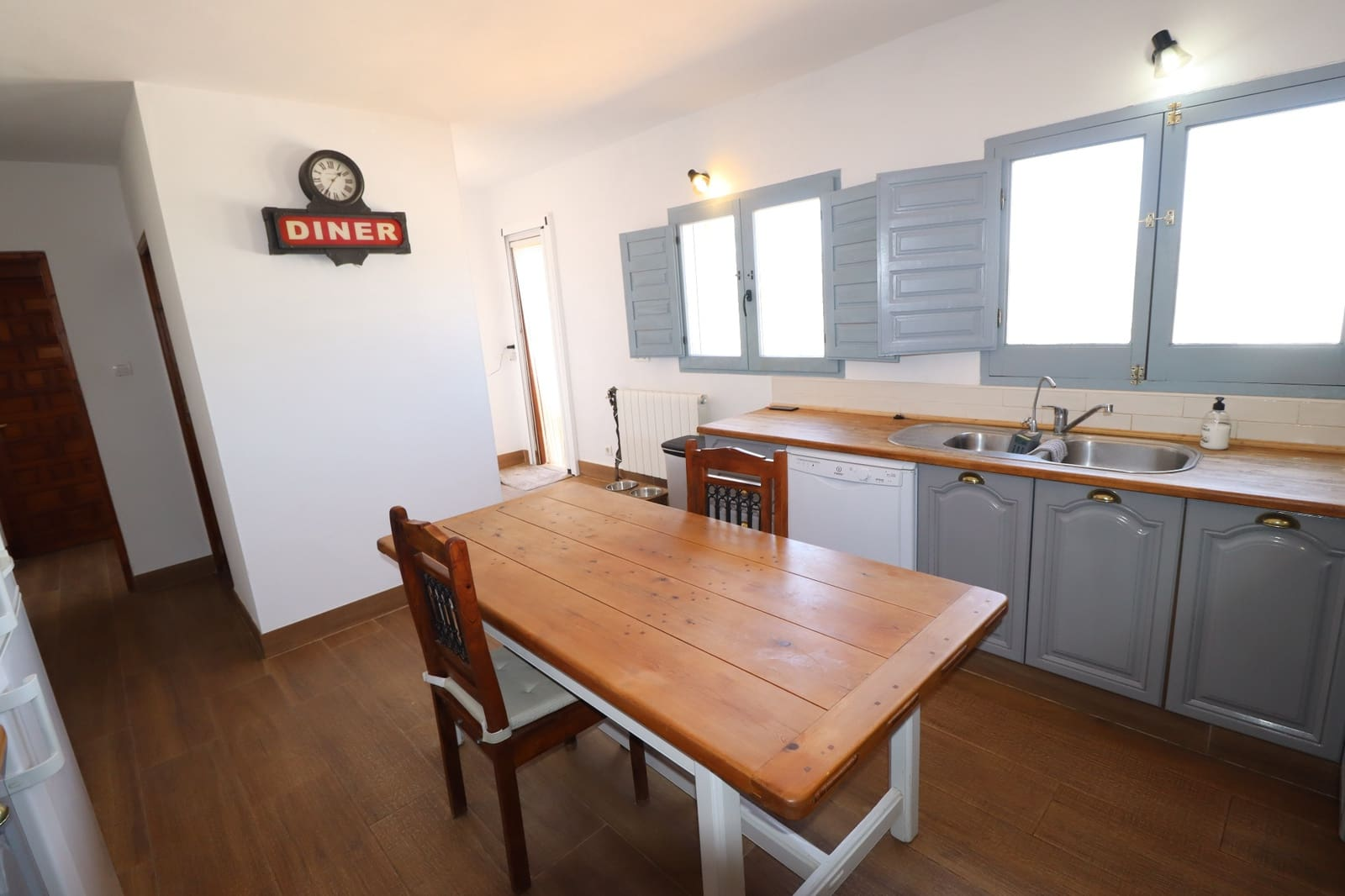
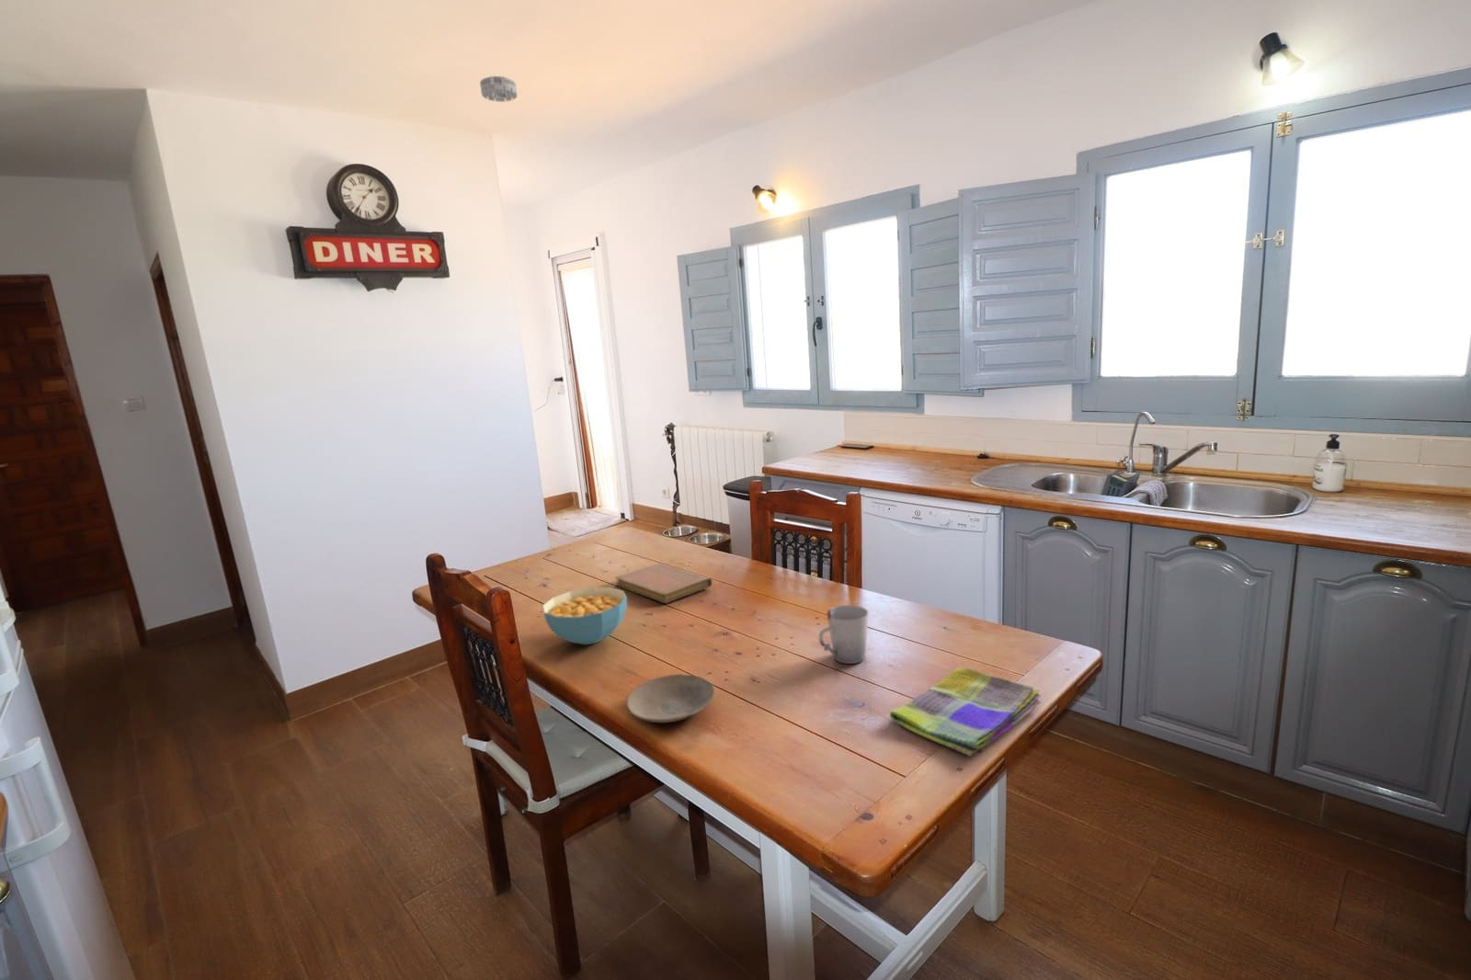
+ notebook (662, 581)
+ dish towel (966, 705)
+ smoke detector (499, 89)
+ plate (672, 701)
+ cup (842, 637)
+ cereal bowl (586, 620)
